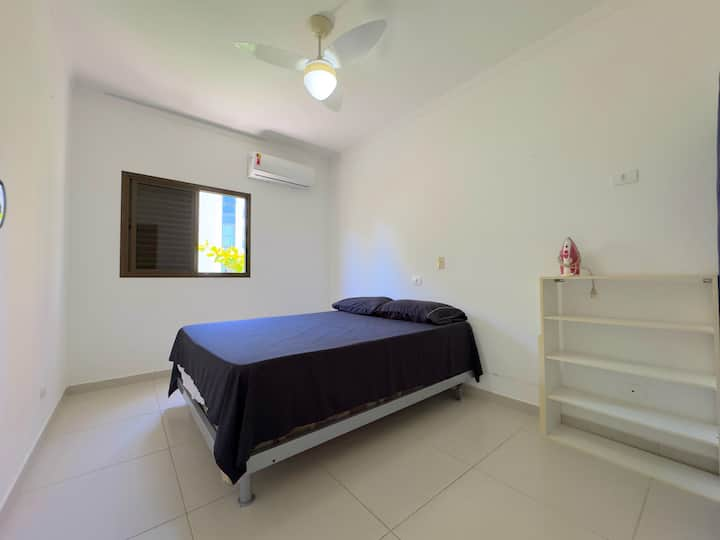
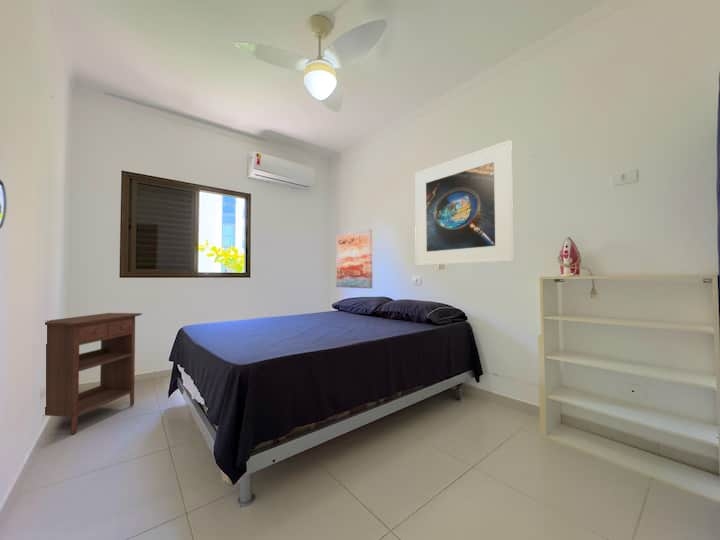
+ wall art (353, 260)
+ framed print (457, 211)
+ nightstand (92, 367)
